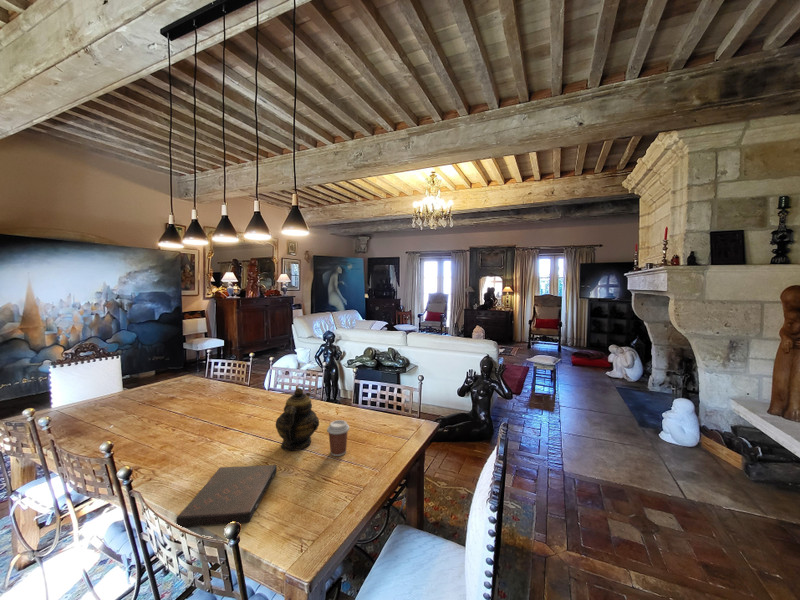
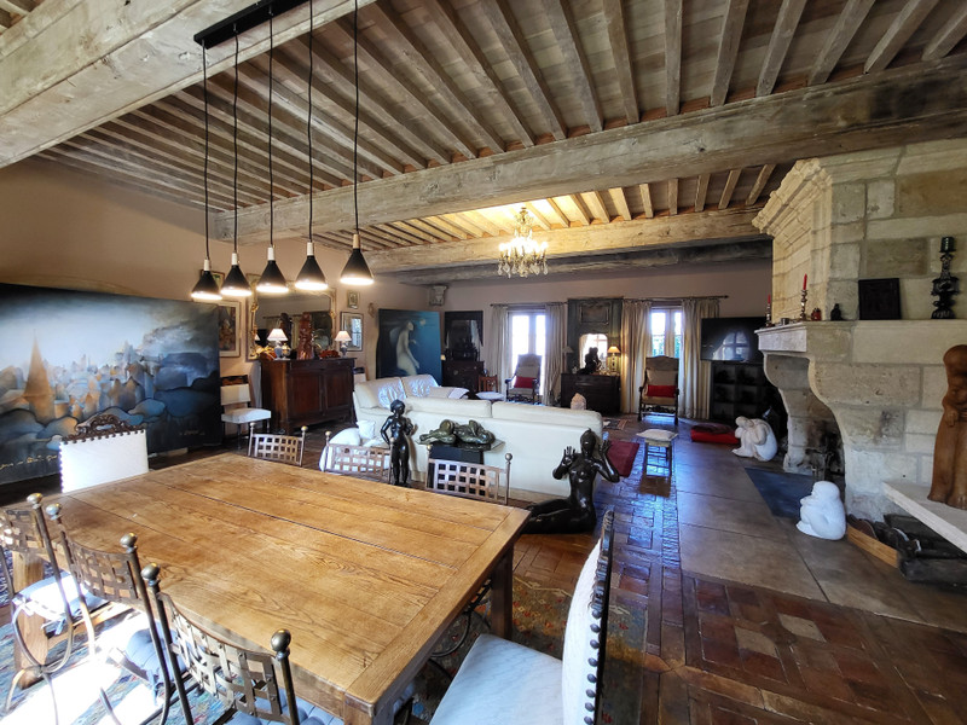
- coffee cup (338, 437)
- teapot (297, 416)
- book (233, 491)
